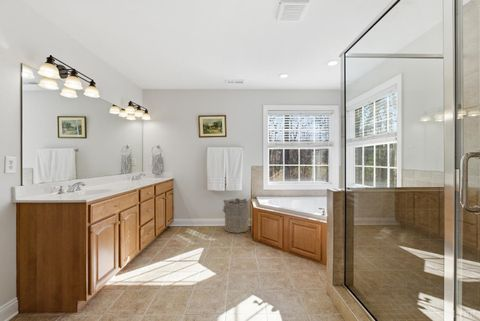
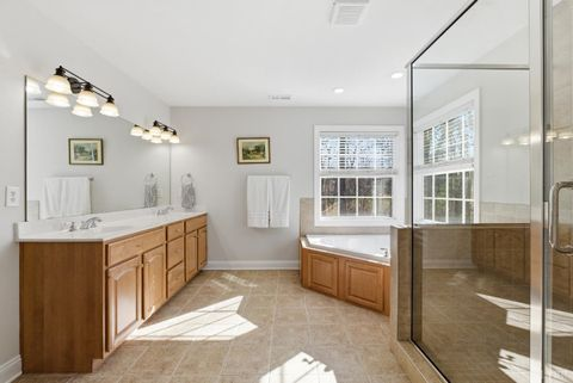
- laundry hamper (235, 213)
